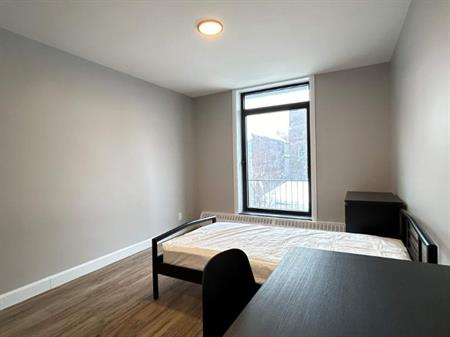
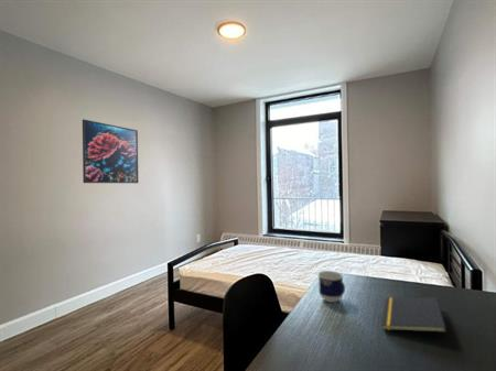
+ cup (333, 287)
+ notepad (411, 312)
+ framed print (112, 154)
